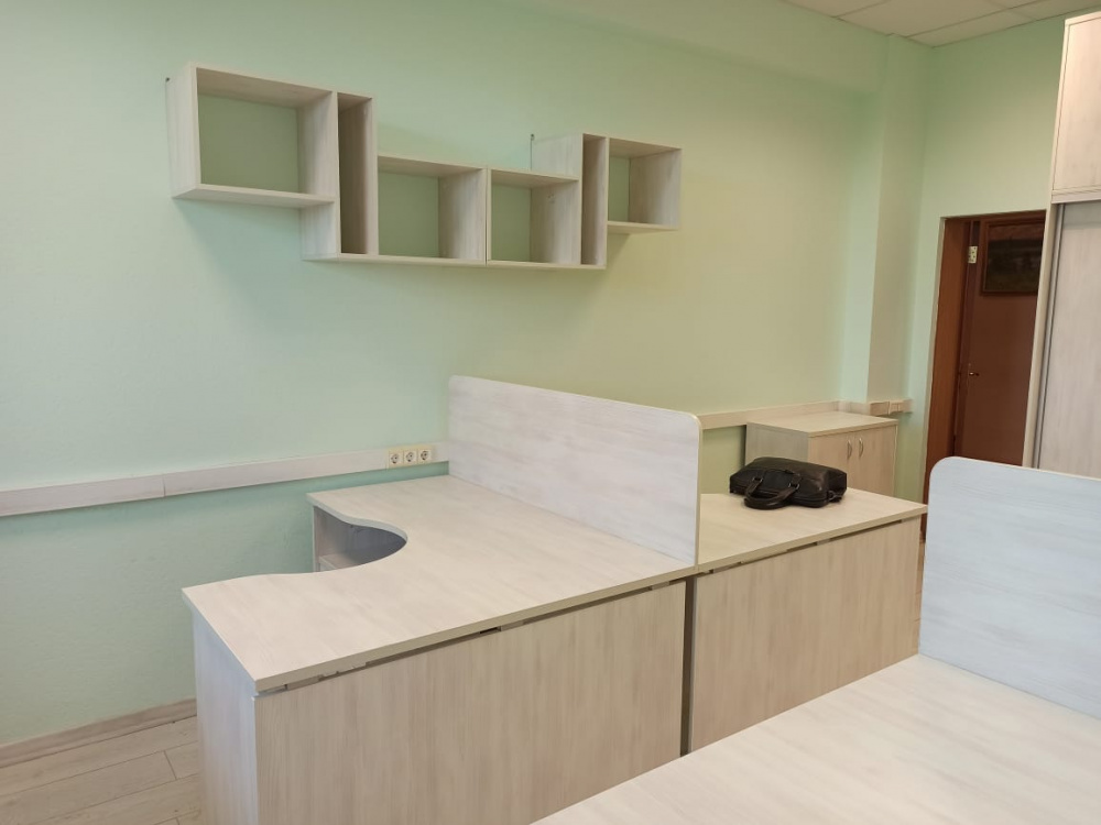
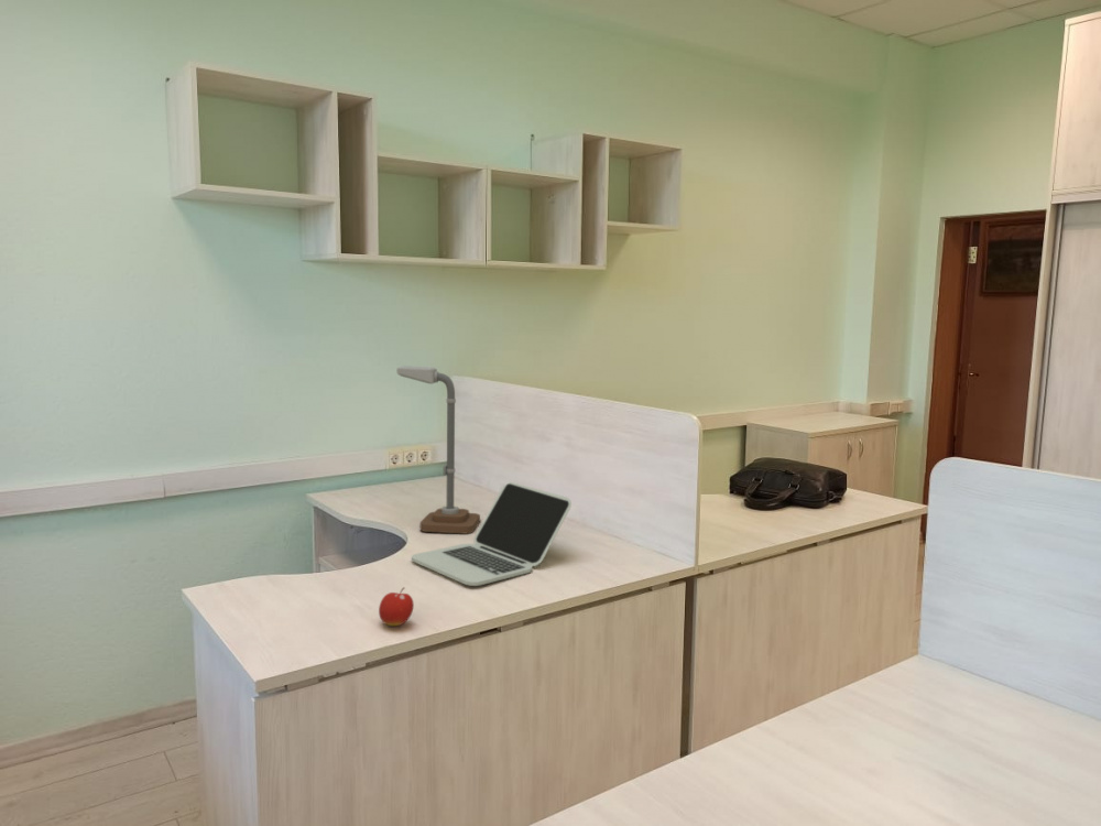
+ desk lamp (447, 447)
+ laptop (490, 529)
+ fruit (395, 607)
